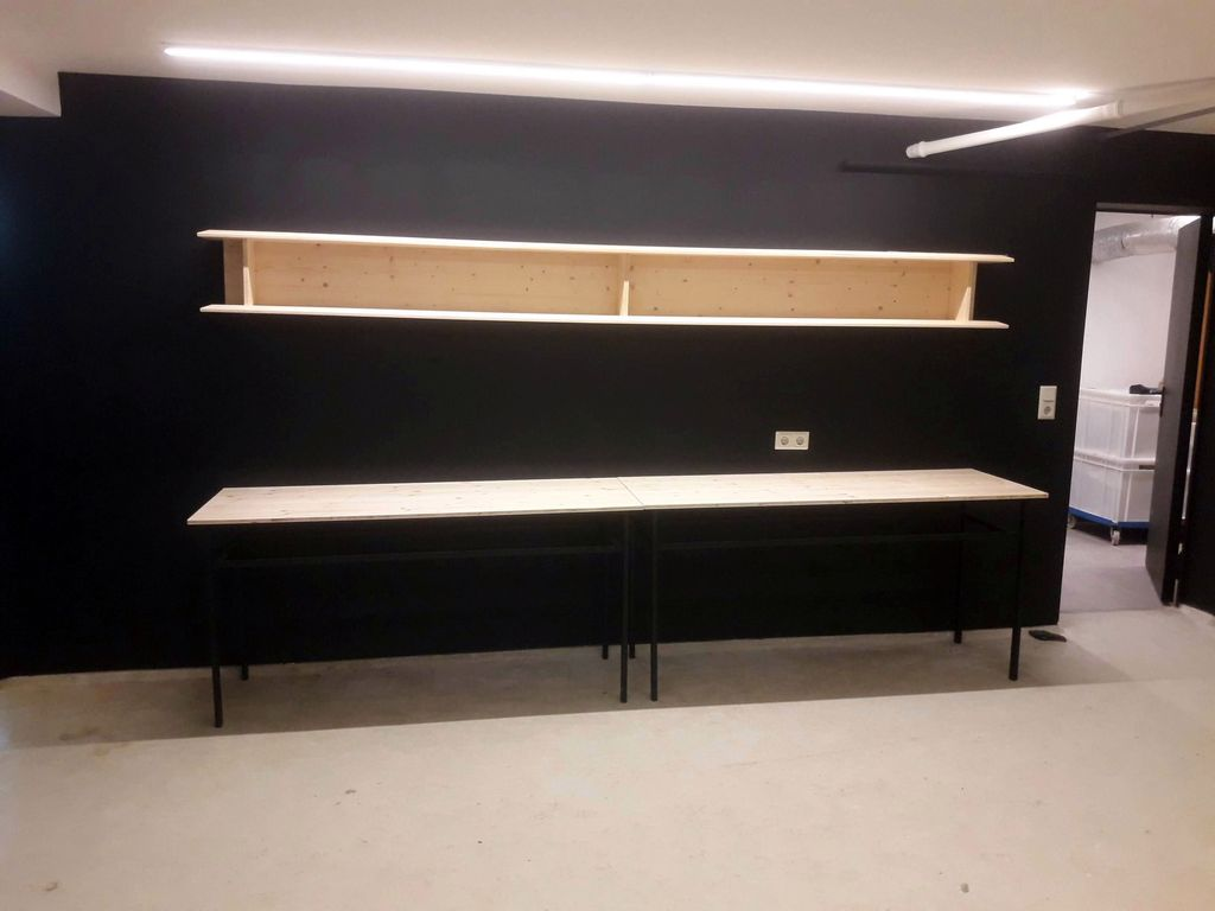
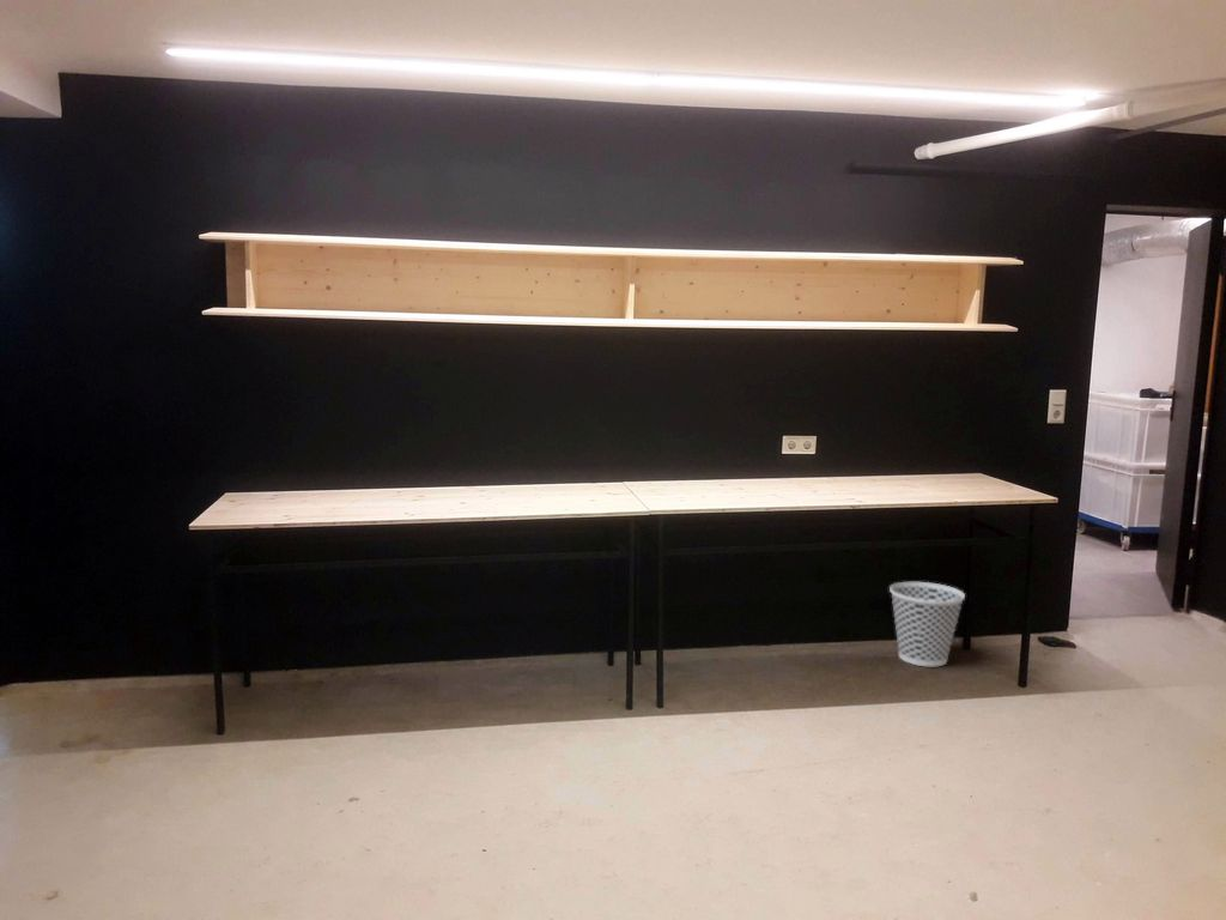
+ wastebasket (924, 624)
